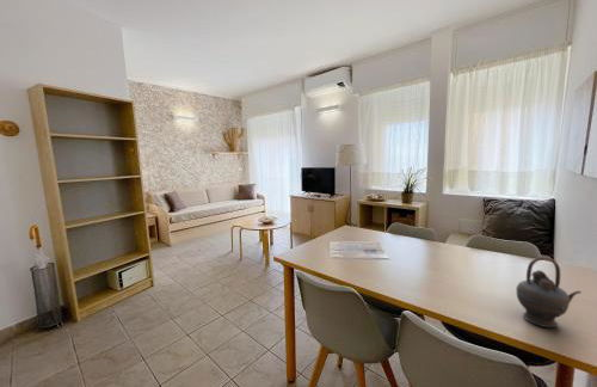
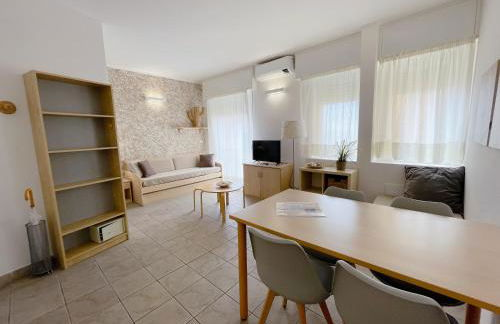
- teapot (547, 290)
